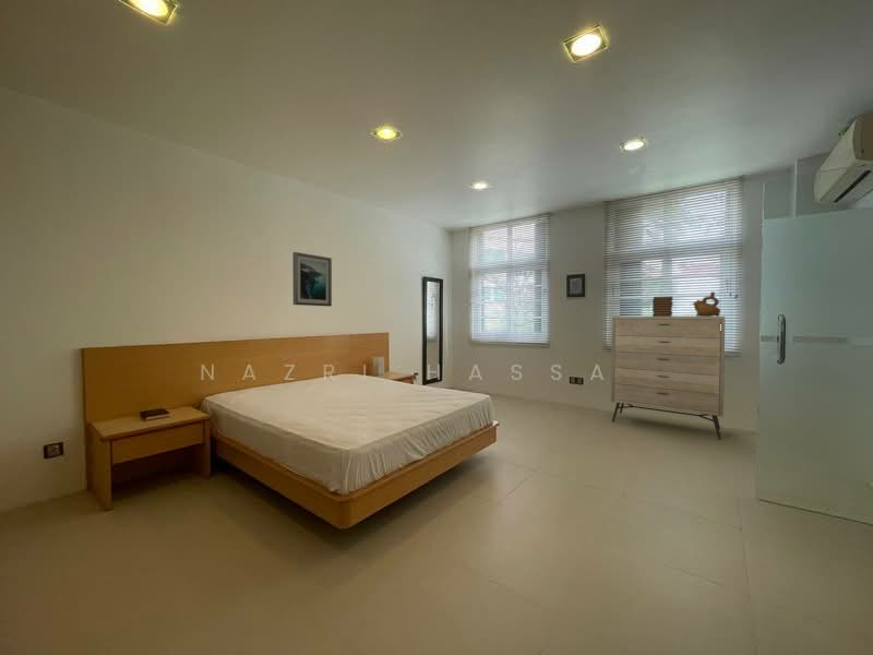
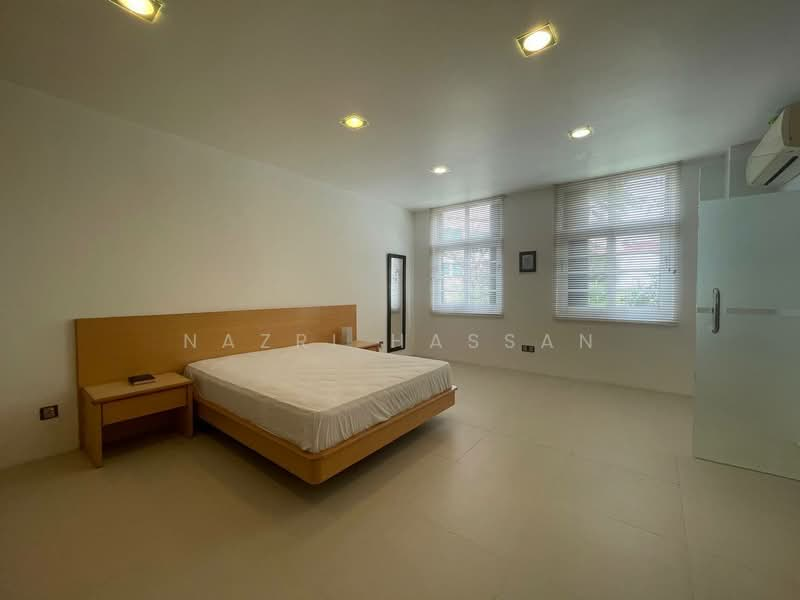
- dresser (665, 370)
- book stack (662, 307)
- wall art (312, 279)
- ceramic vessel (706, 303)
